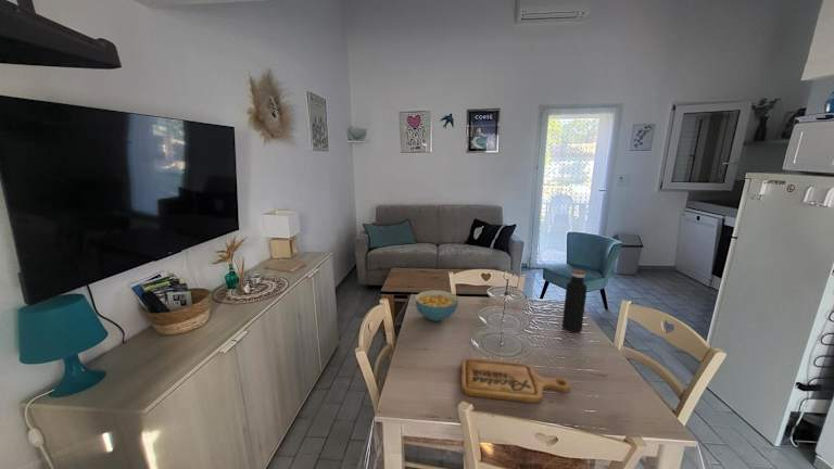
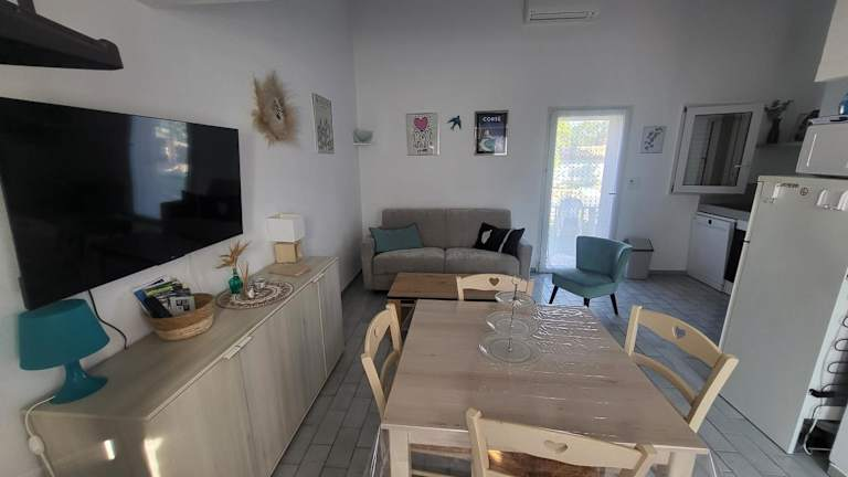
- cereal bowl (435, 307)
- water bottle (574, 300)
- cutting board (514, 380)
